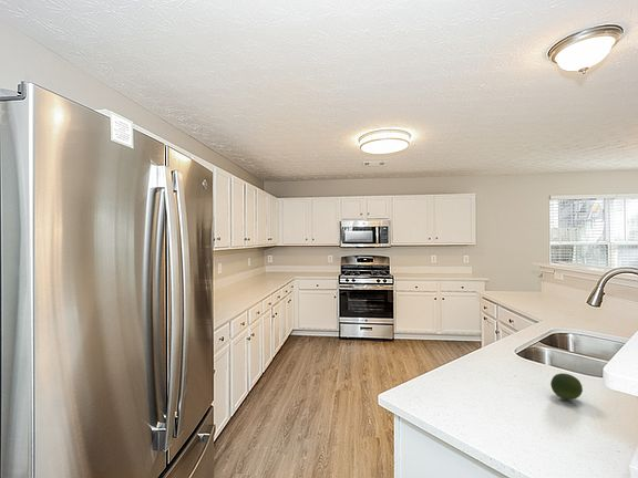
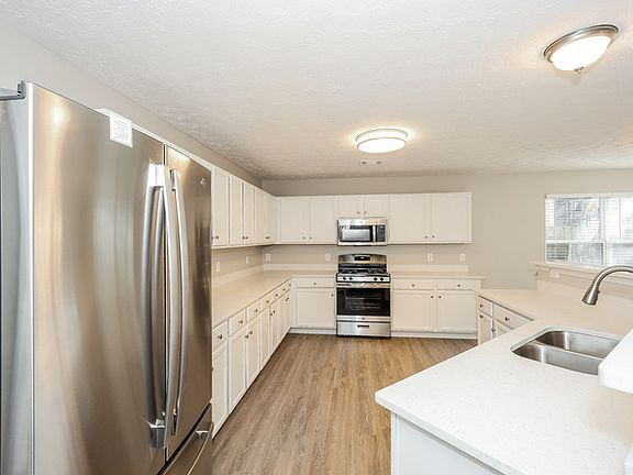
- fruit (566, 386)
